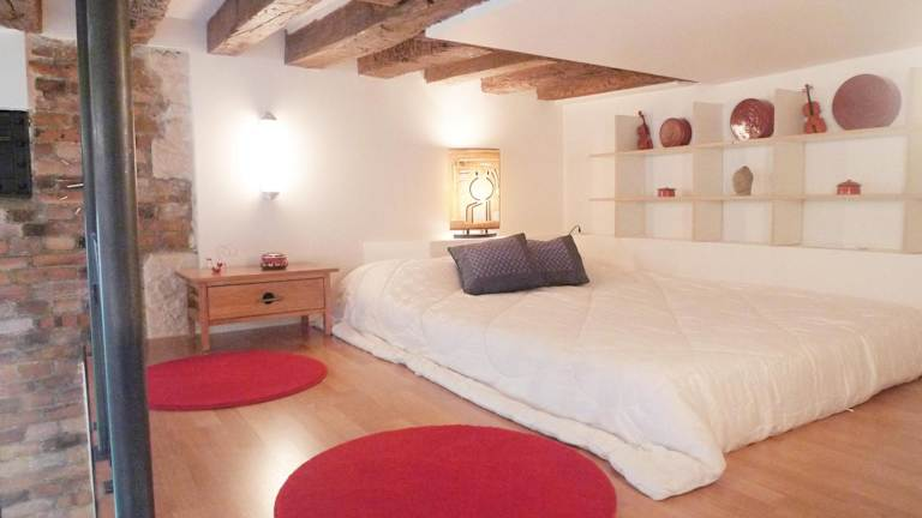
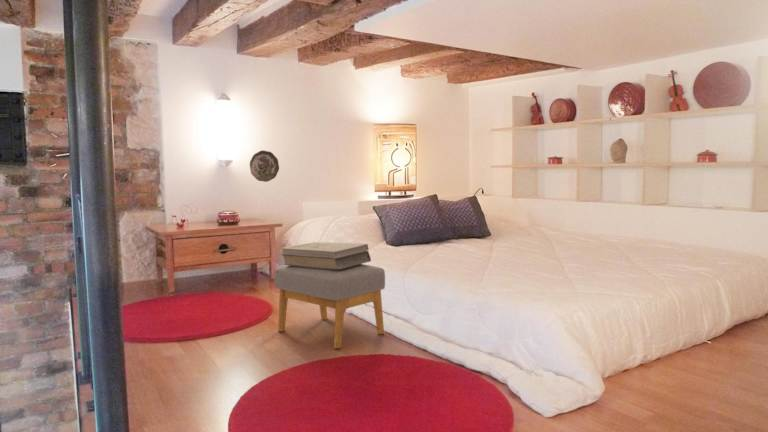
+ books (326, 254)
+ decorative plate (264, 166)
+ footstool (329, 298)
